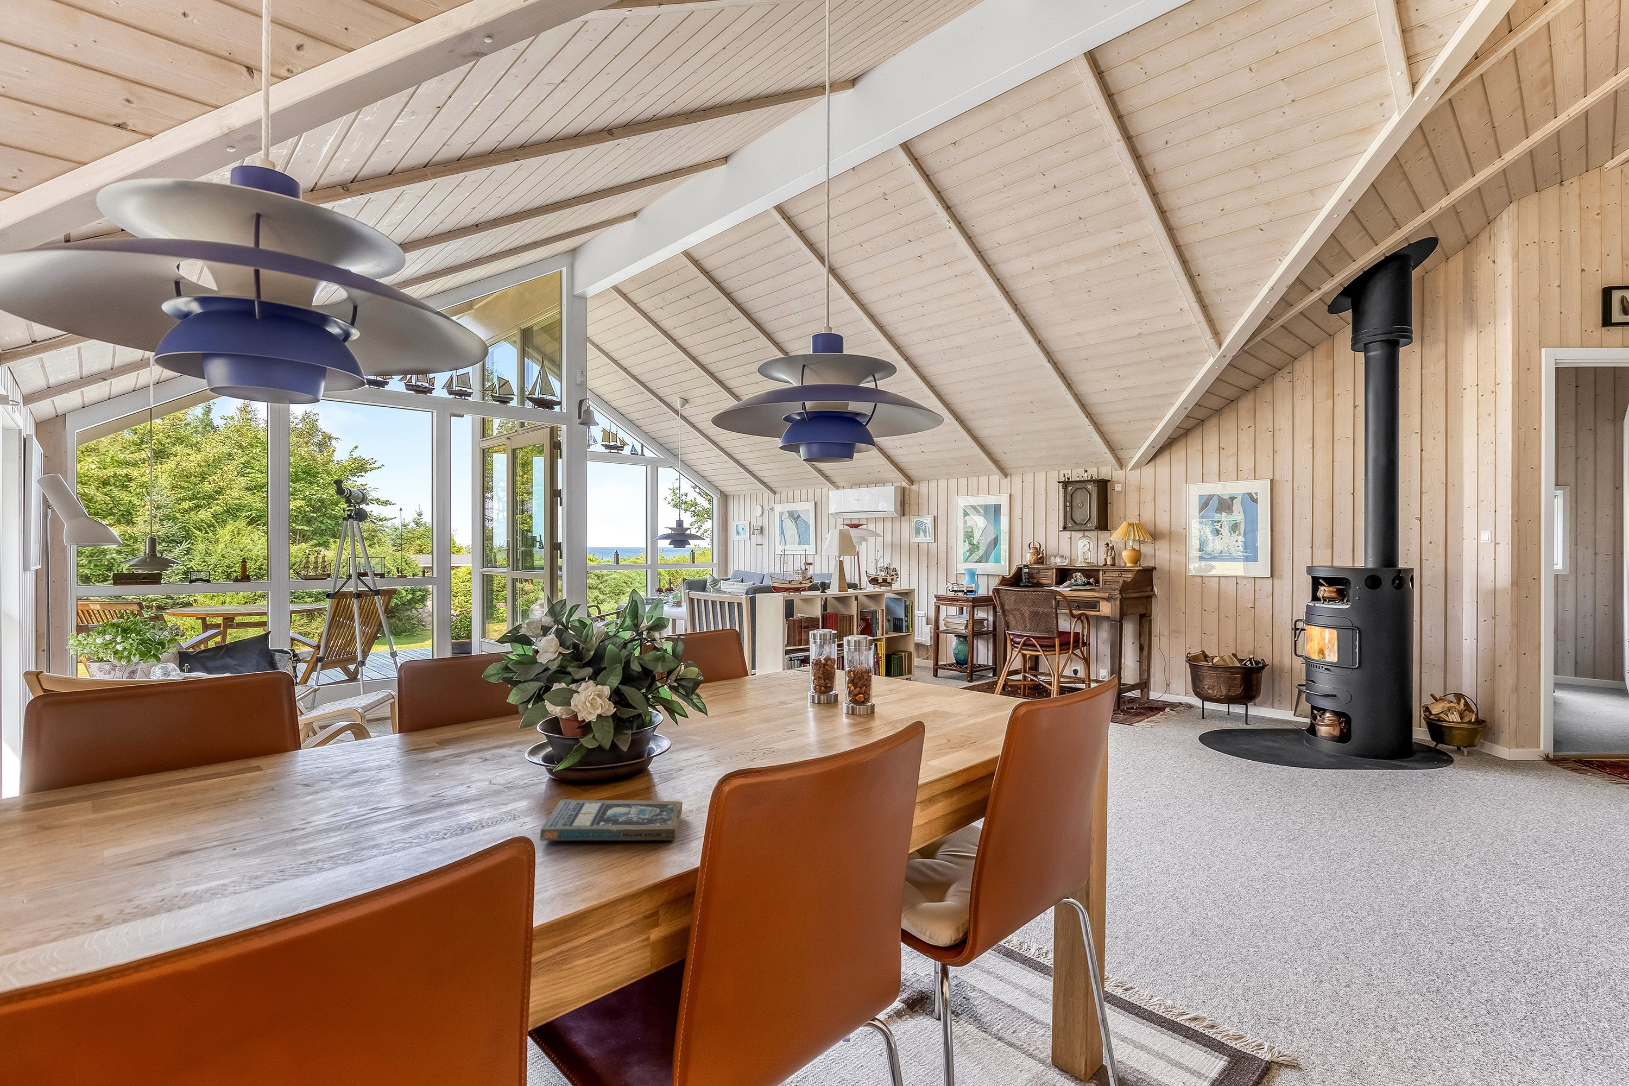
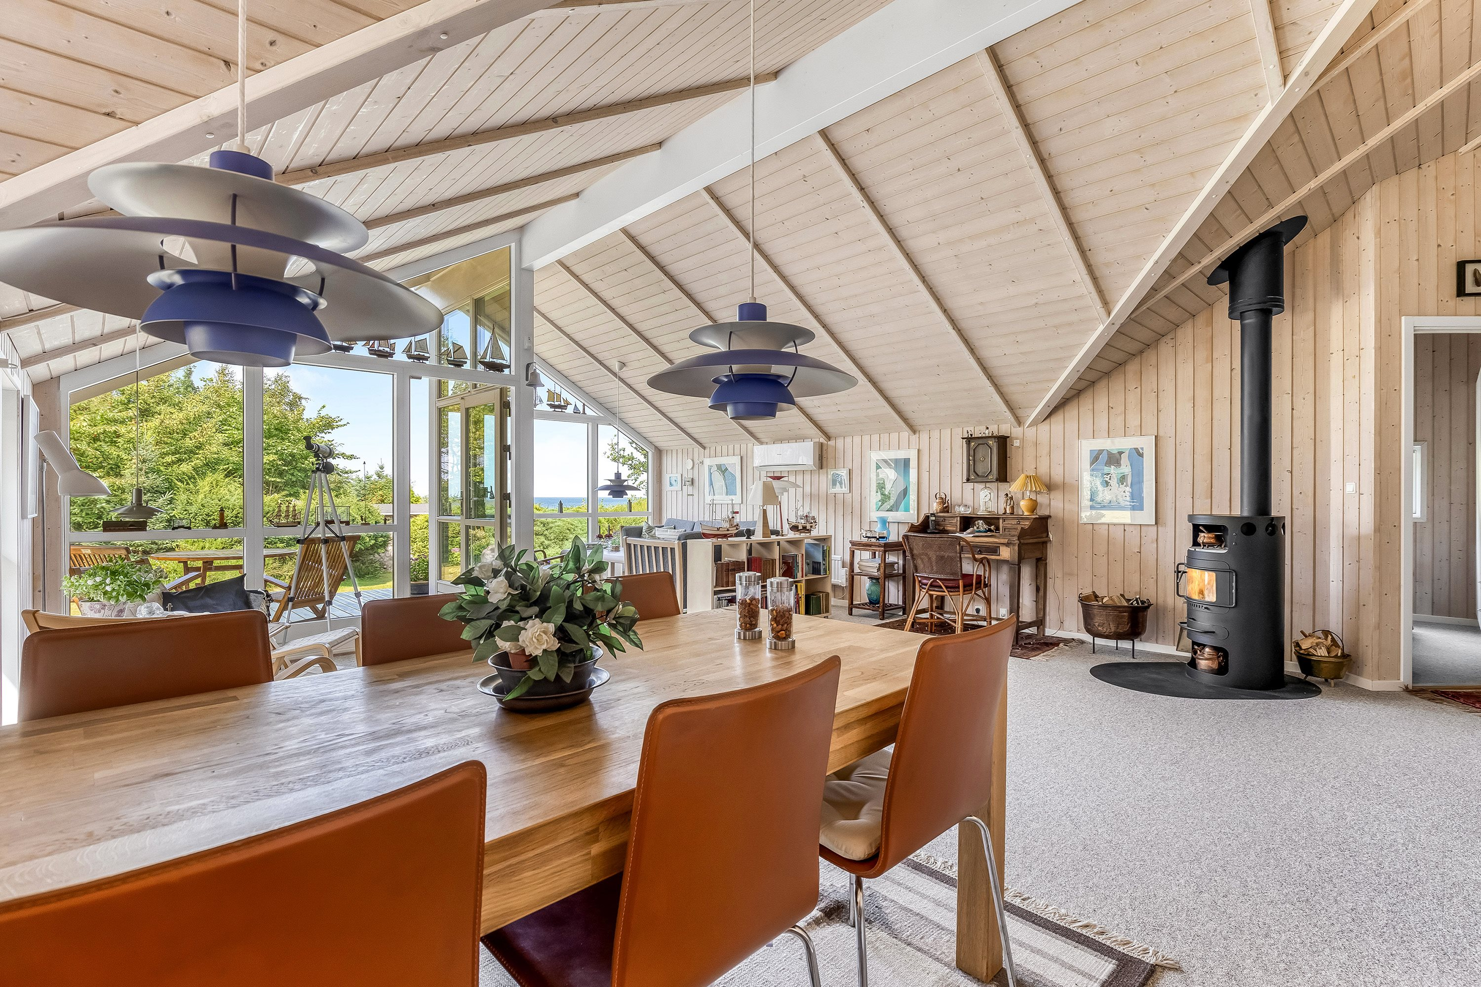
- book (615, 819)
